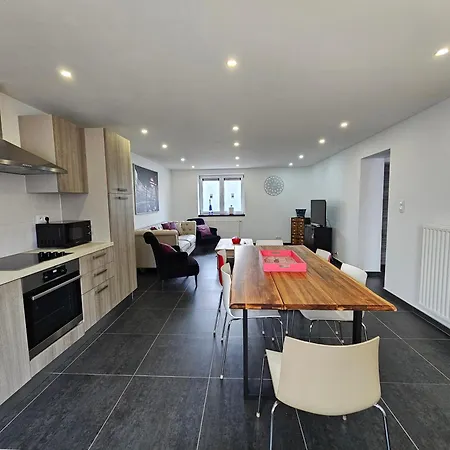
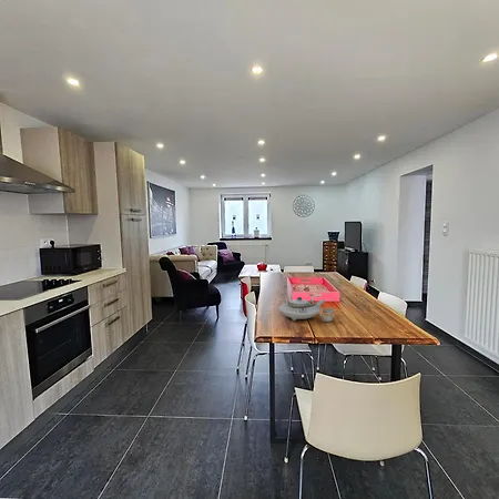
+ teapot (307, 306)
